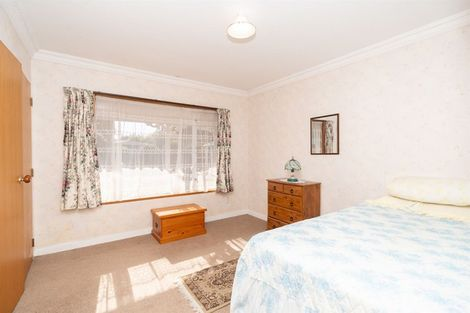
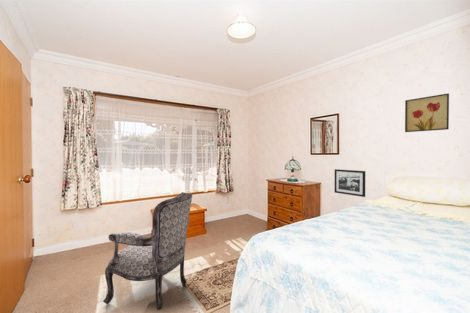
+ wall art (425, 114)
+ armchair (157, 241)
+ picture frame (349, 182)
